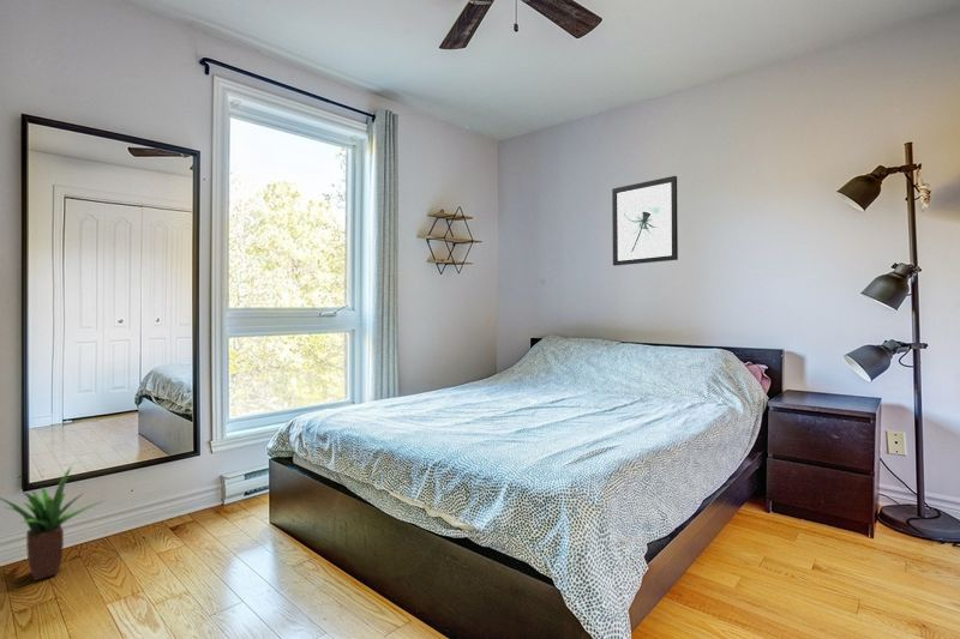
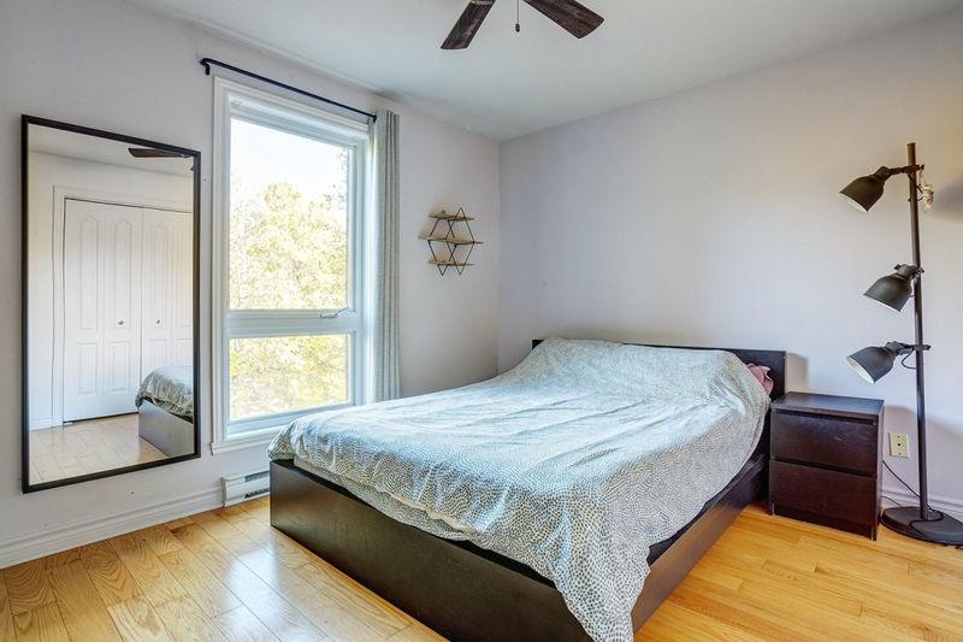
- wall art (643, 222)
- potted plant (52, 520)
